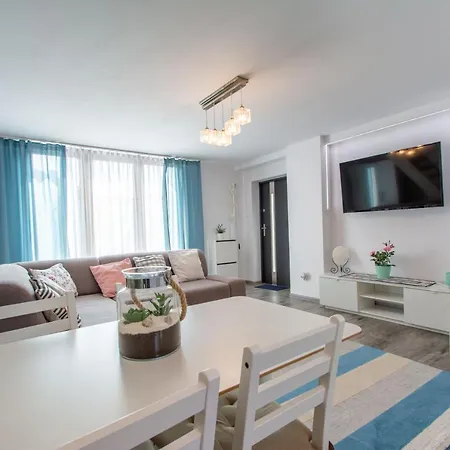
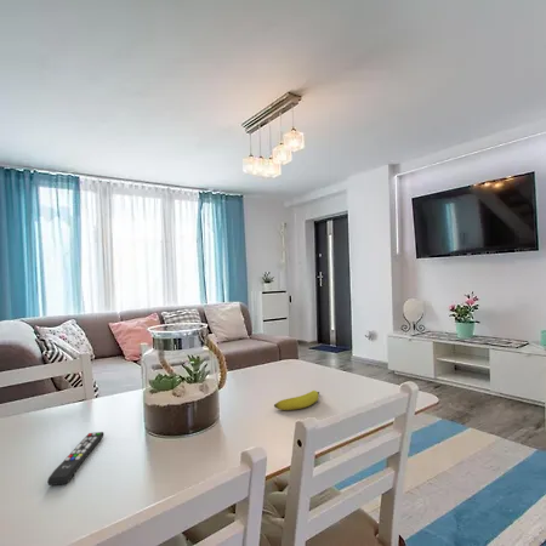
+ banana (302, 397)
+ remote control (79, 454)
